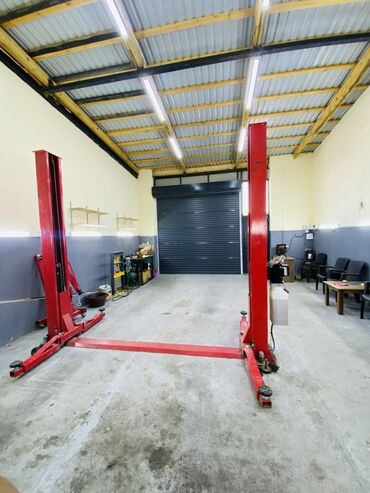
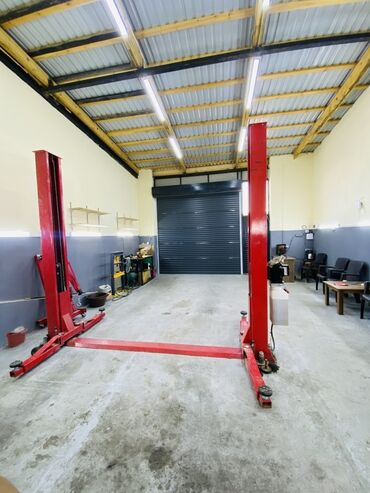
+ bucket (16, 336)
